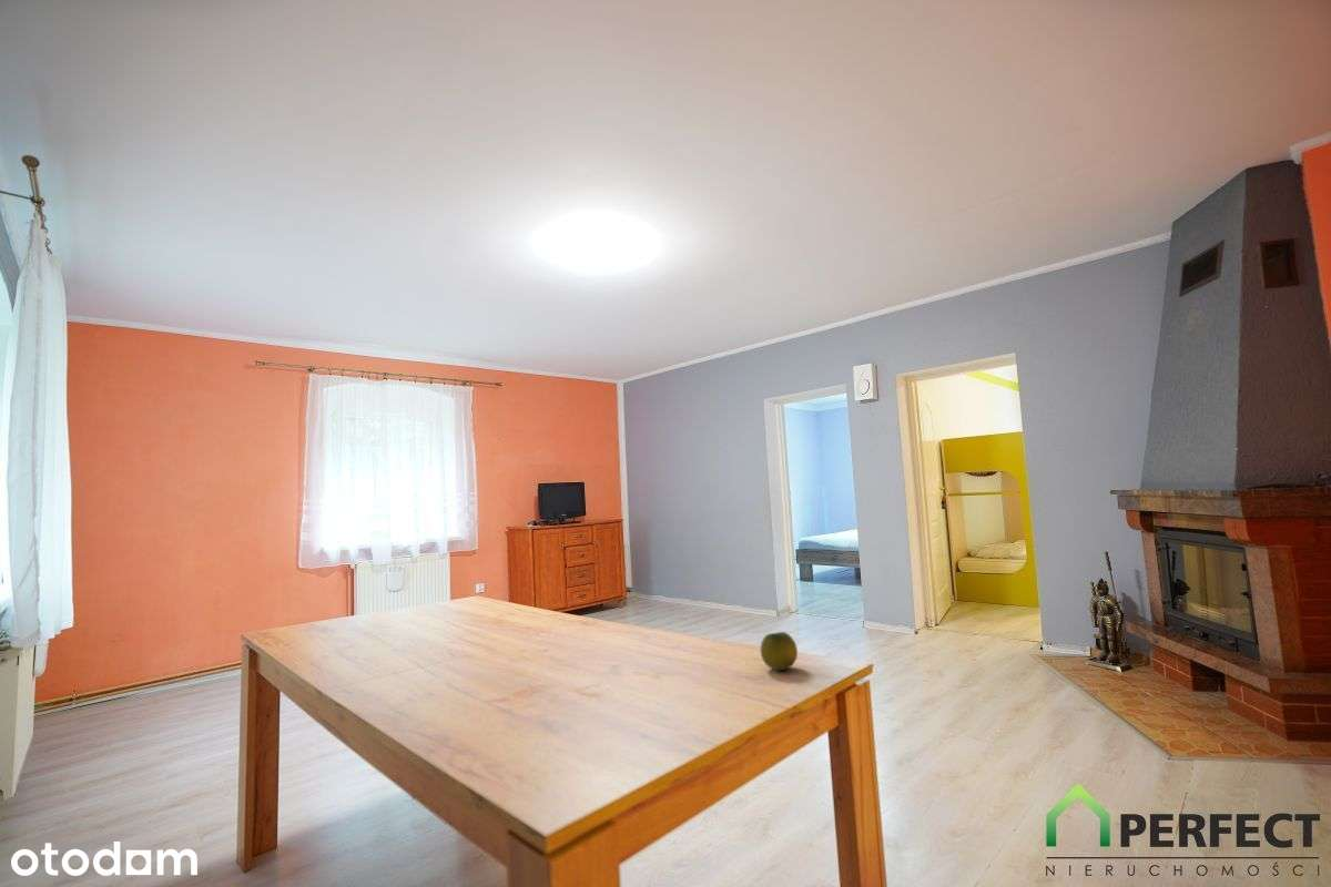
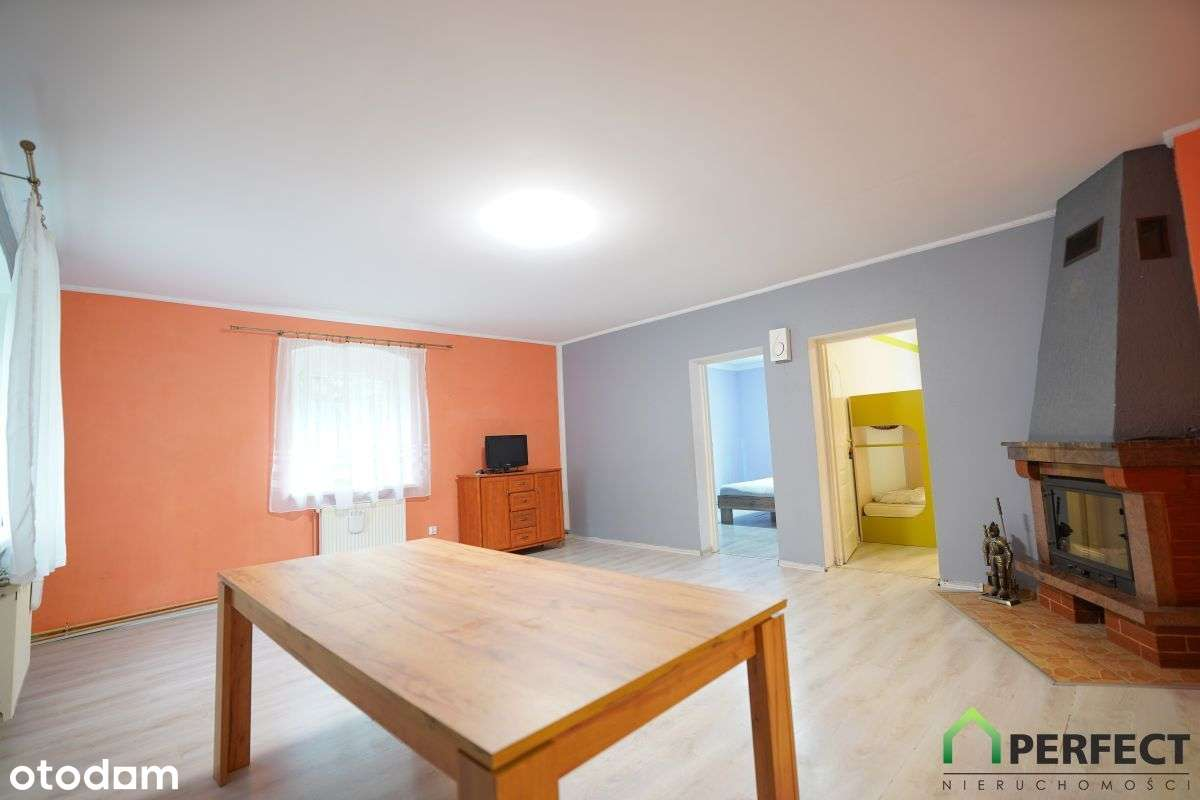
- fruit (779, 650)
